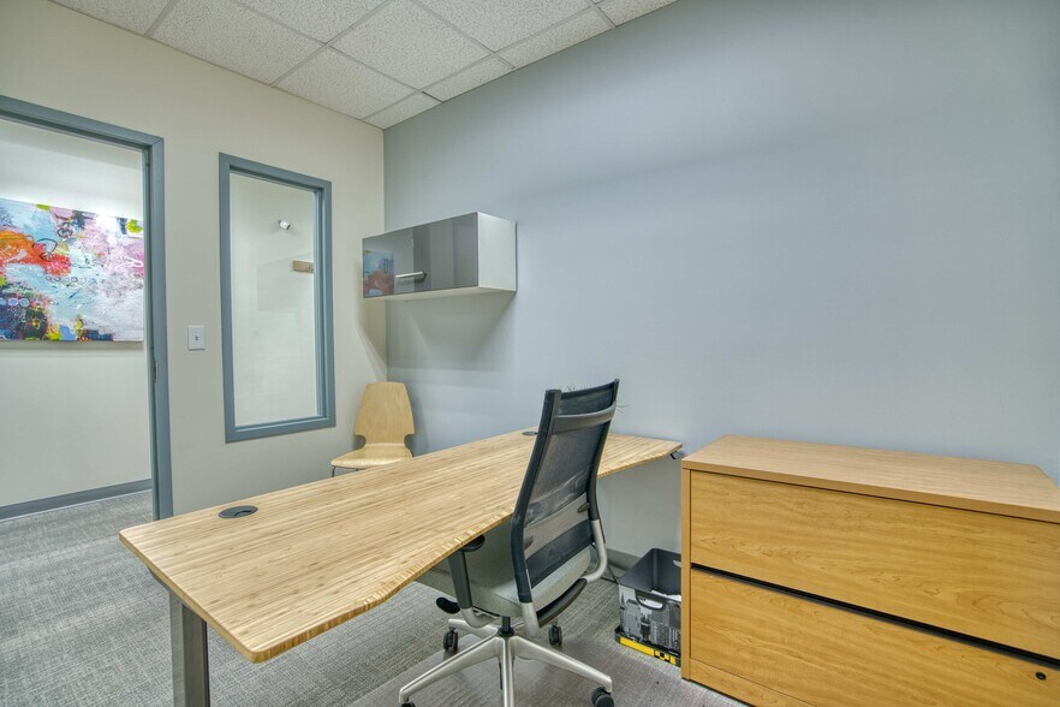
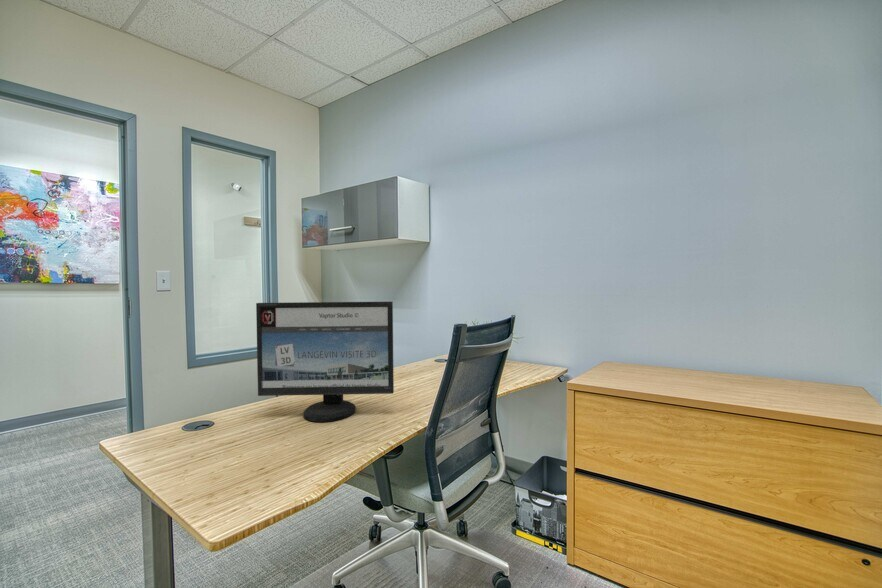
+ computer monitor (328, 357)
